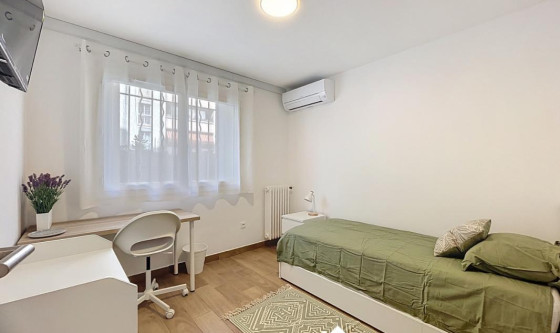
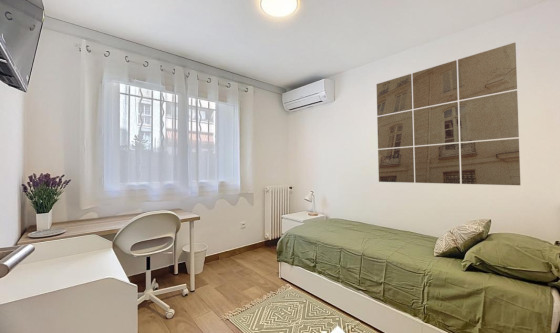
+ wall art (434, 125)
